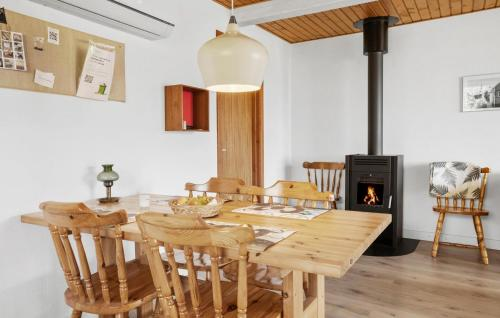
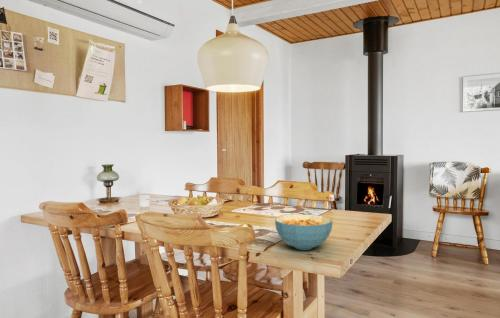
+ cereal bowl (303, 233)
